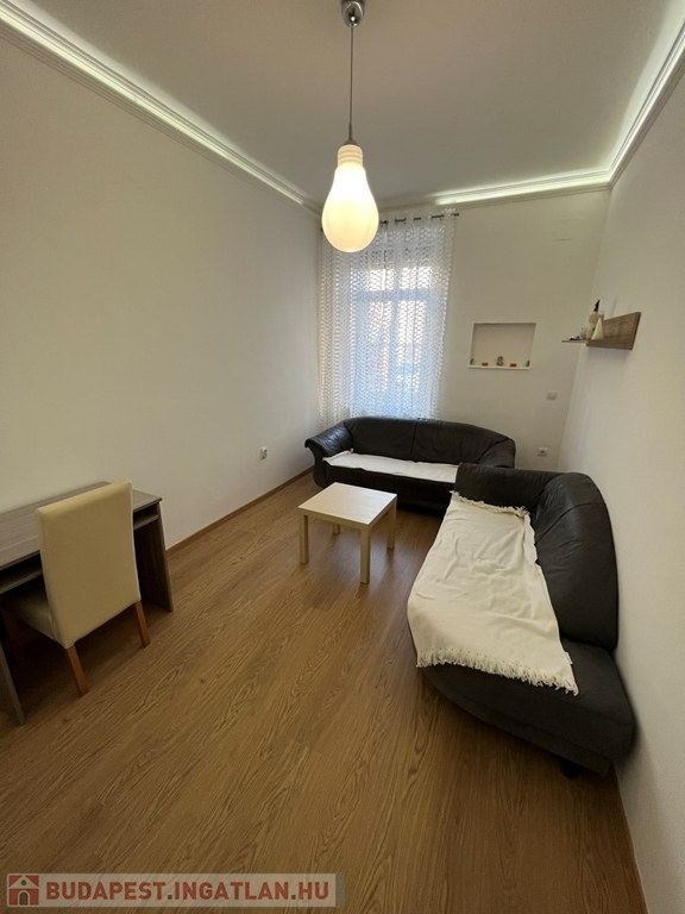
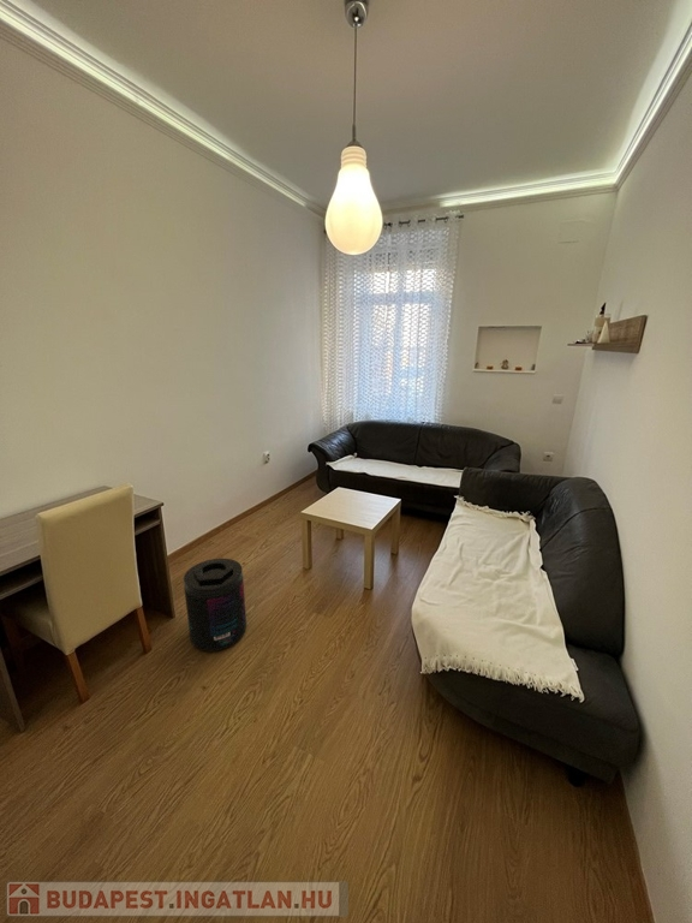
+ supplement container (216, 601)
